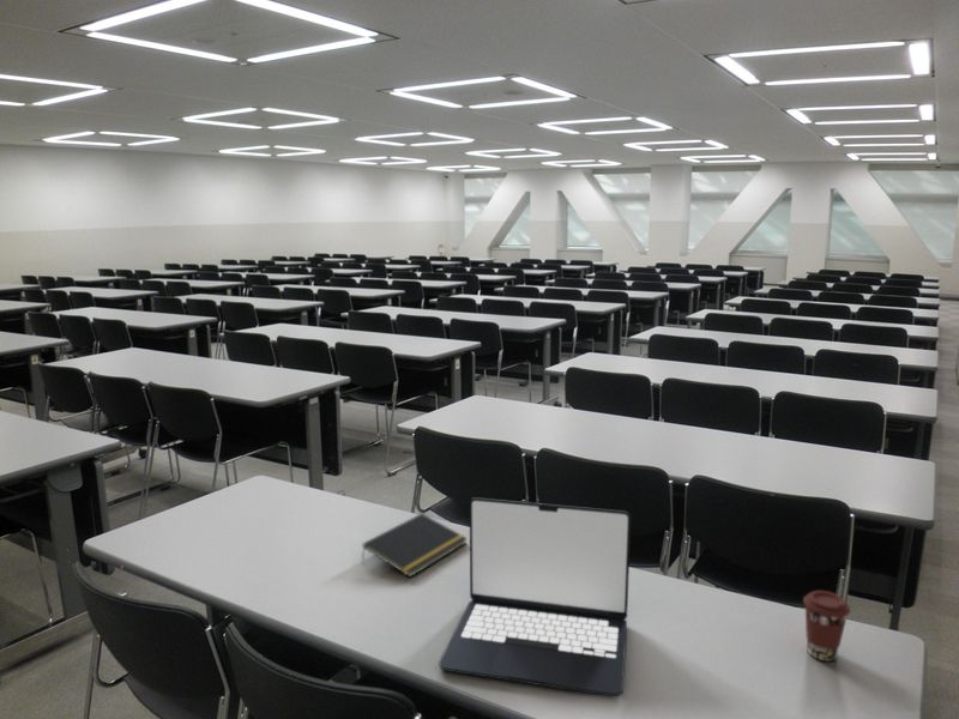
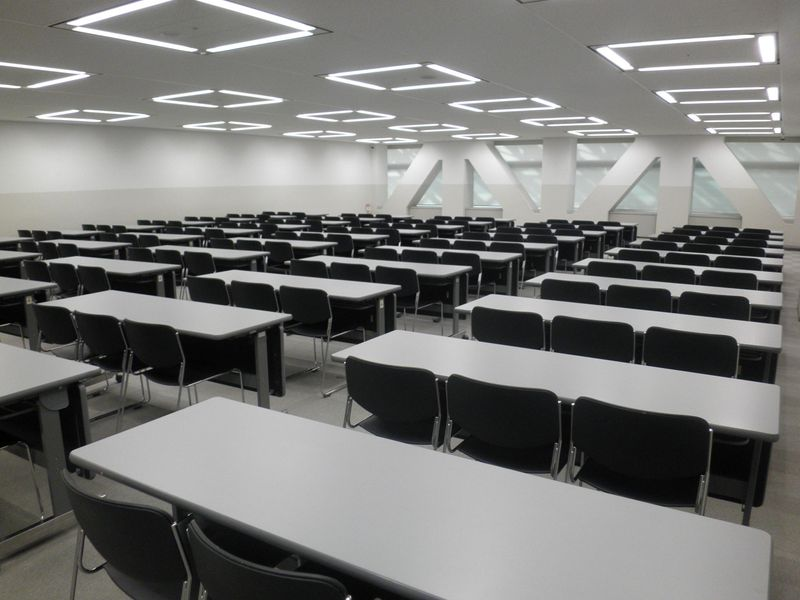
- notepad (416, 543)
- laptop (538, 588)
- coffee cup (824, 626)
